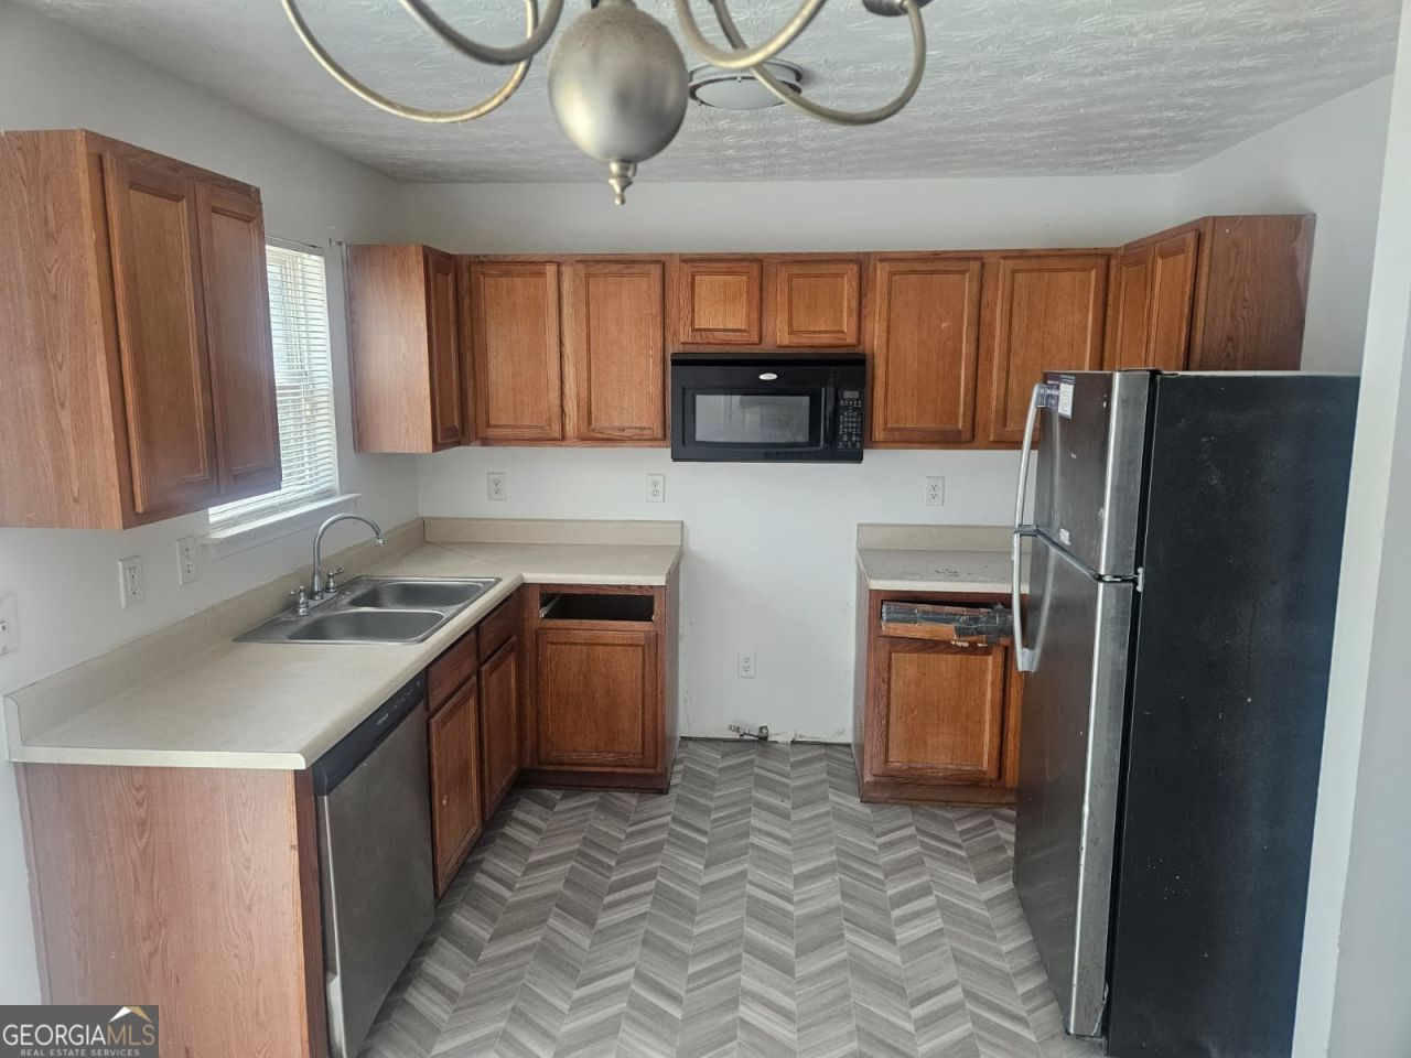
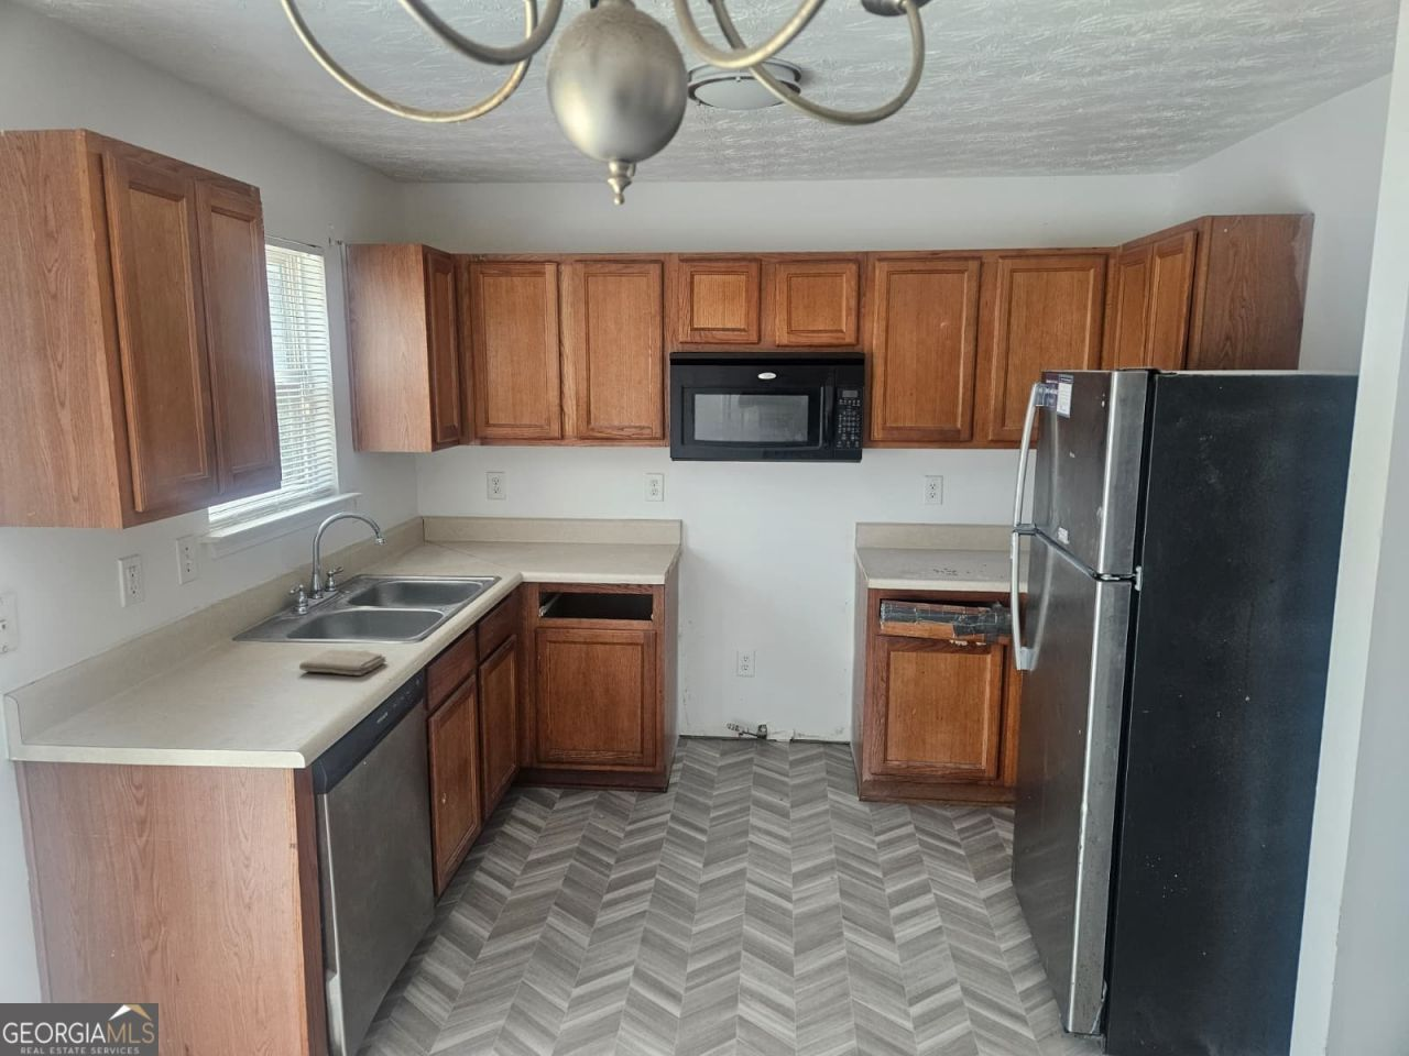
+ washcloth (344, 661)
